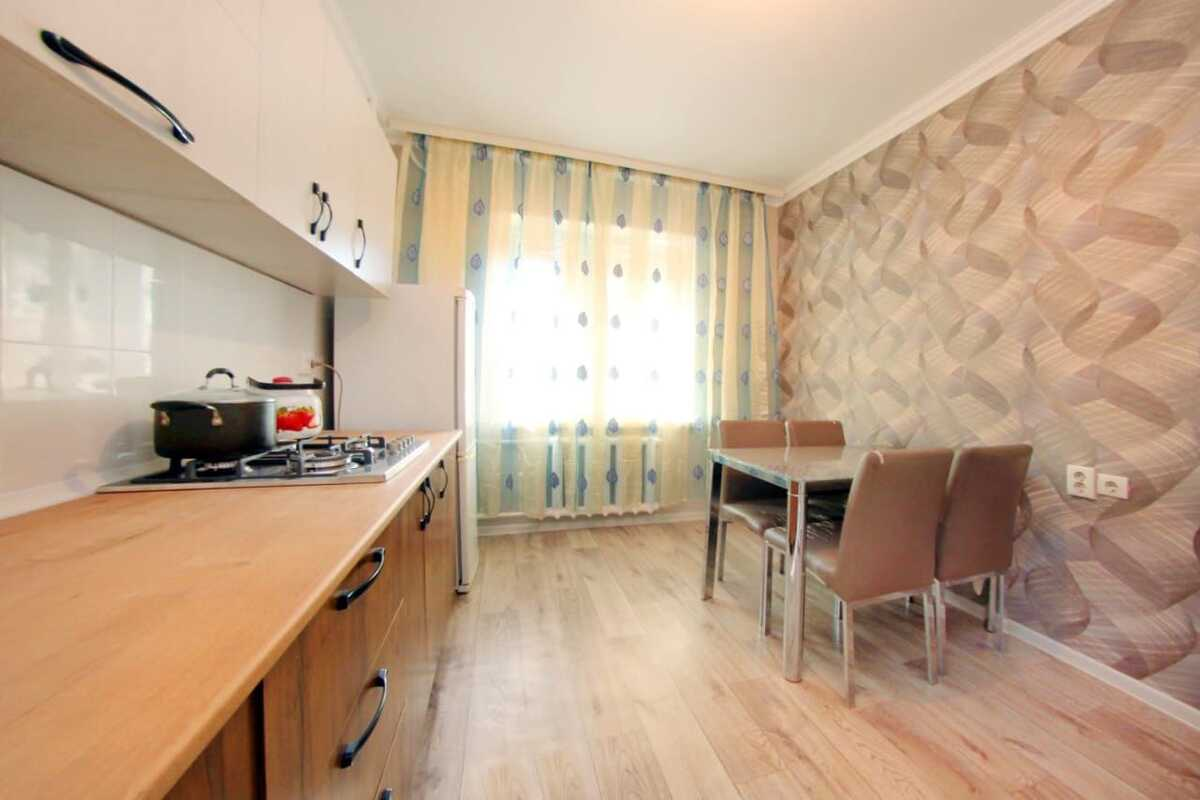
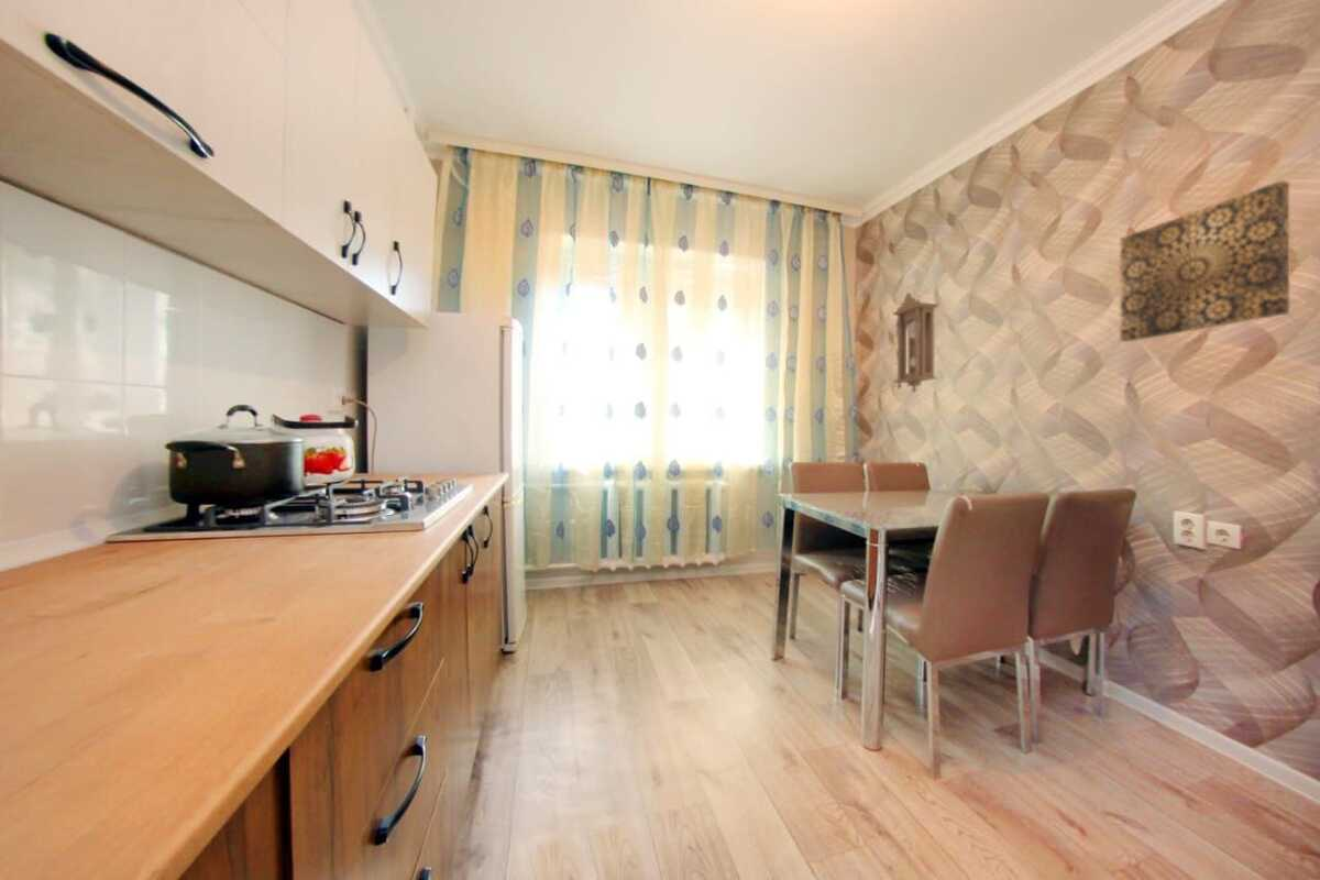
+ pendulum clock (914, 342)
+ wall art (1195, 271)
